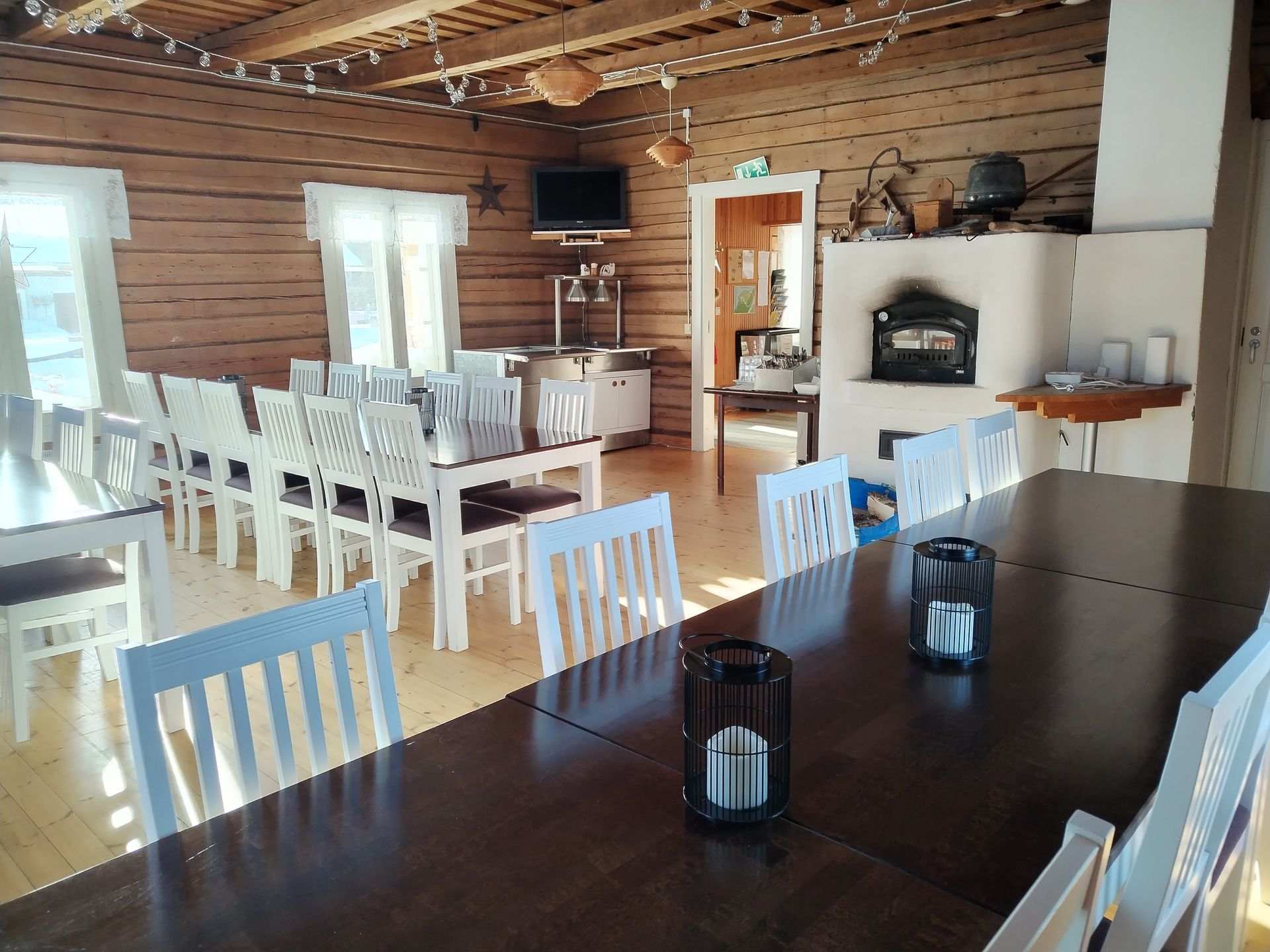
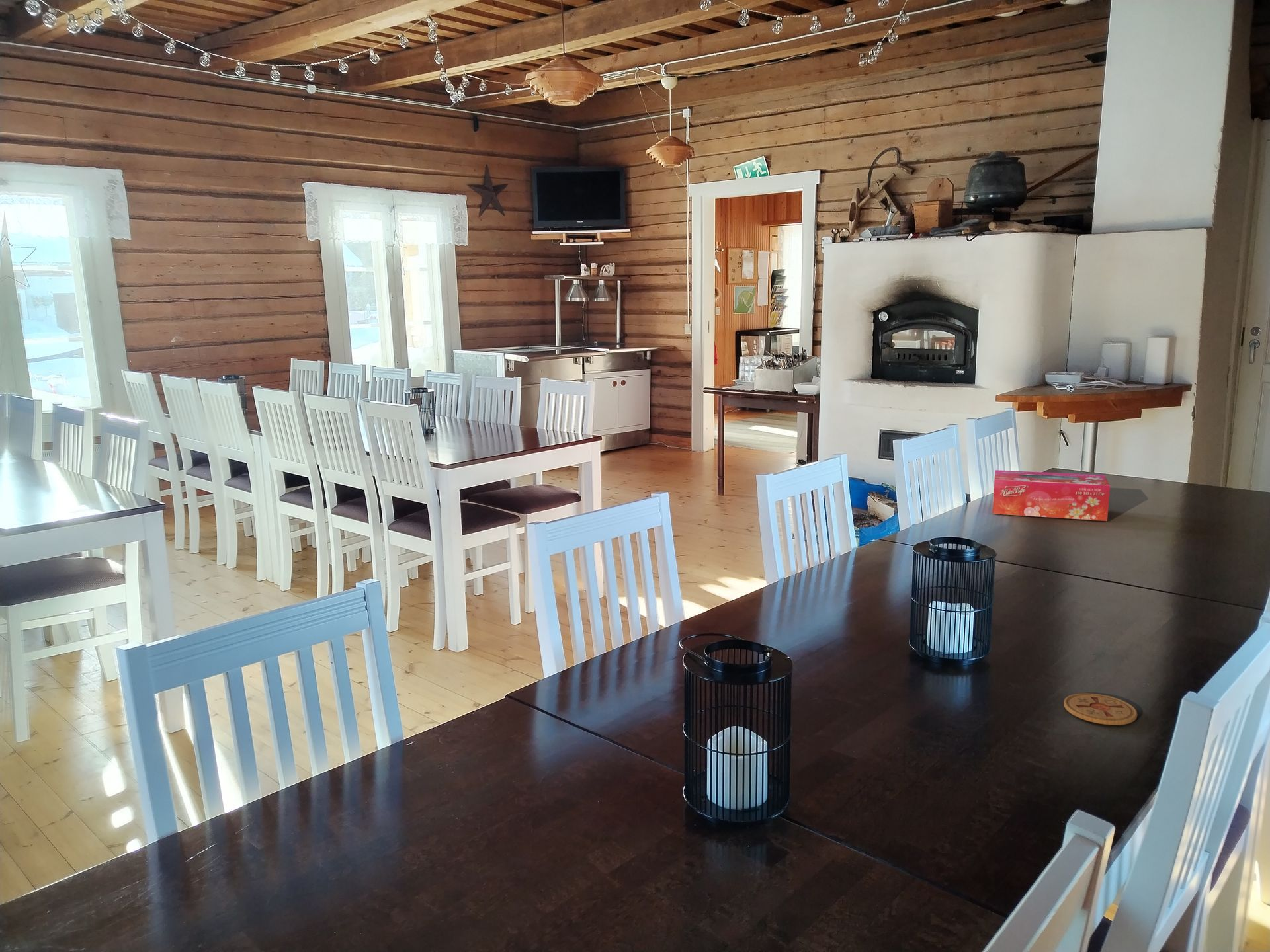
+ tissue box (1048, 494)
+ coaster (1099, 708)
